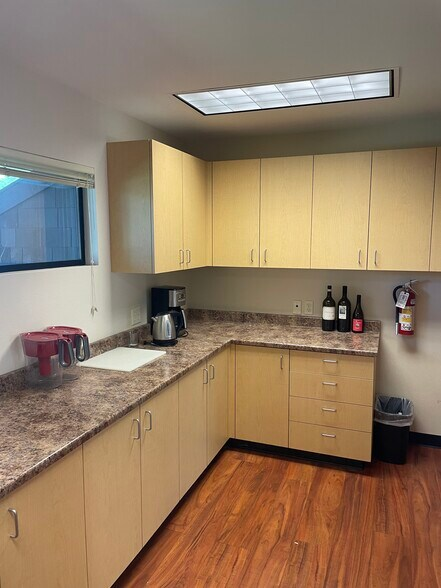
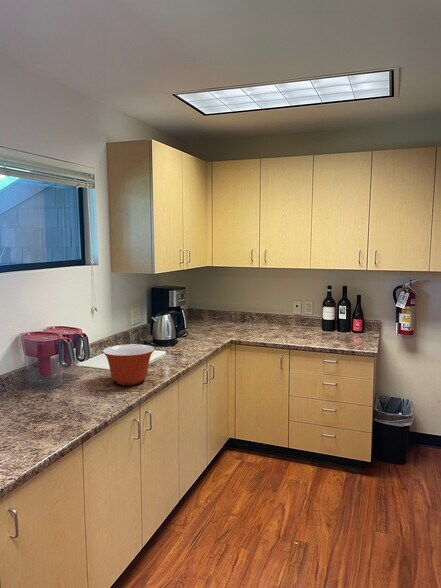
+ mixing bowl (129, 365)
